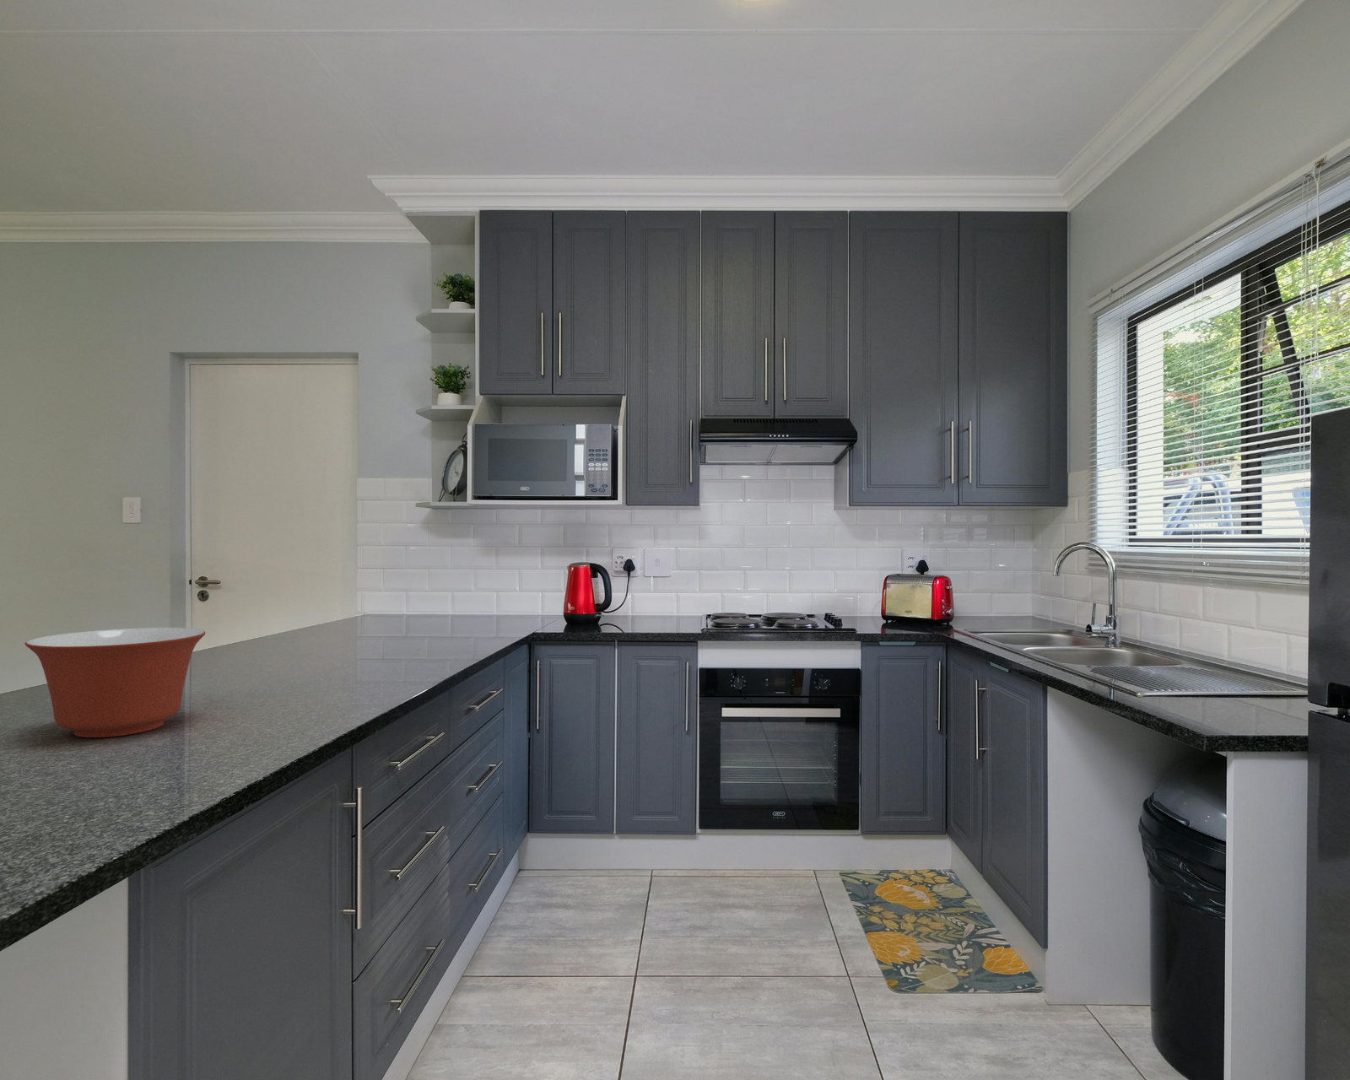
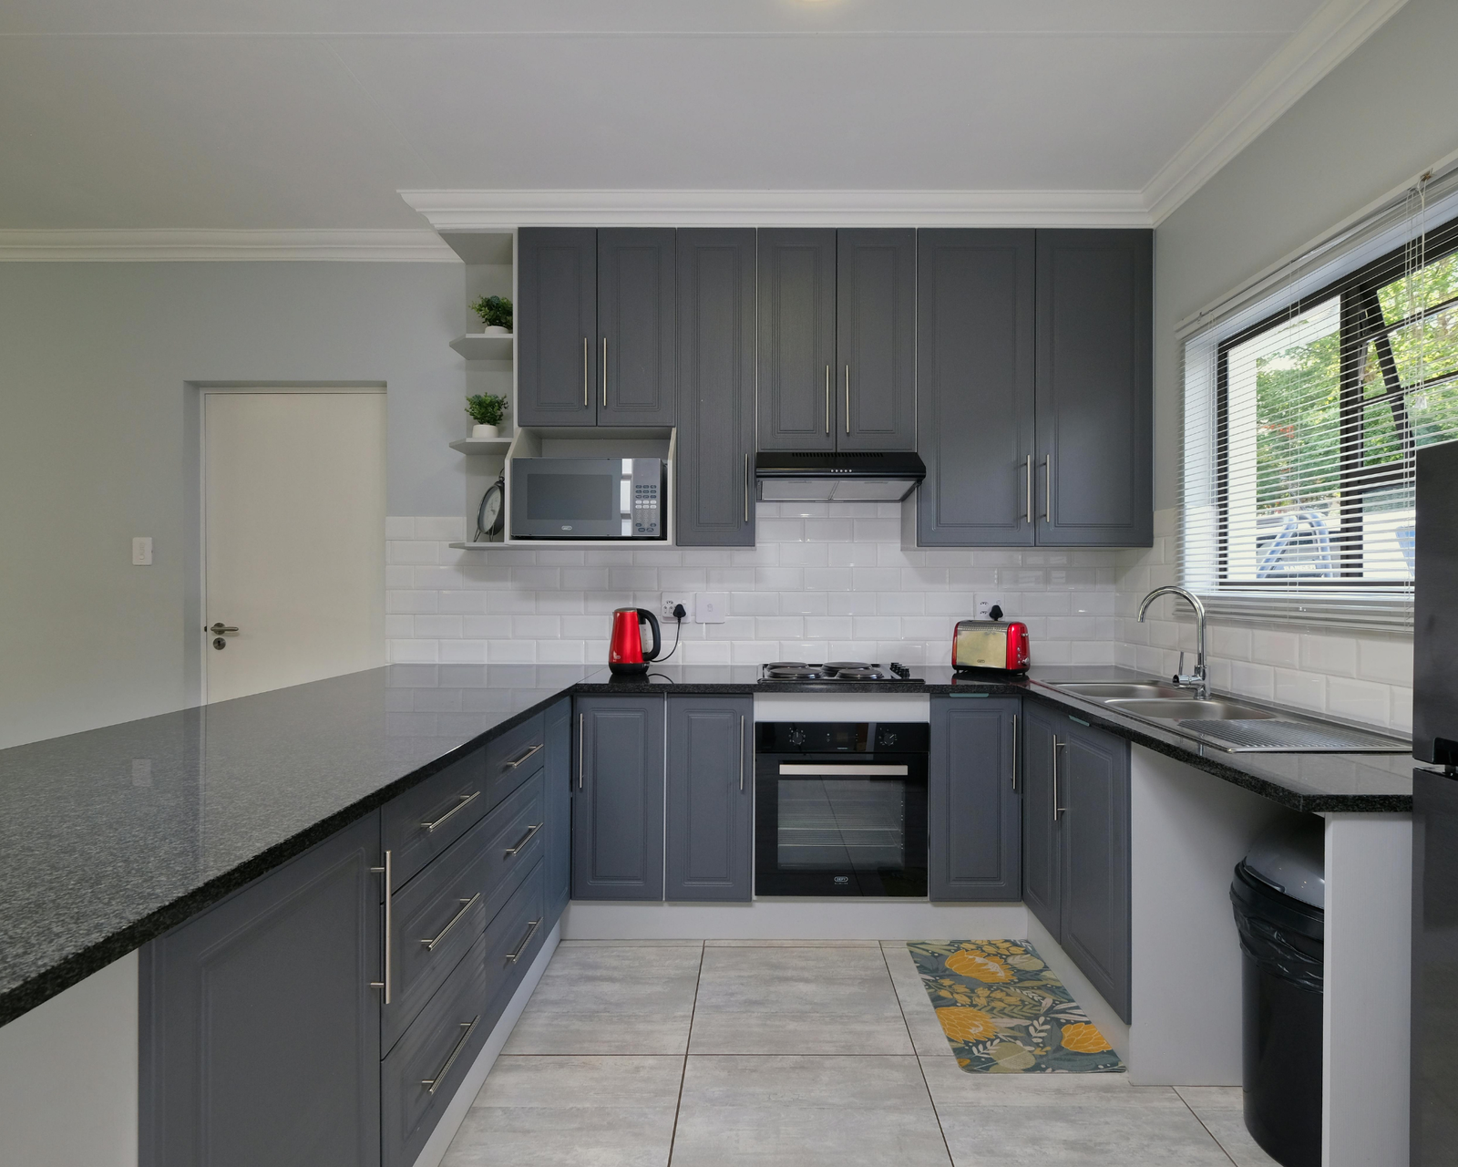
- mixing bowl (120, 682)
